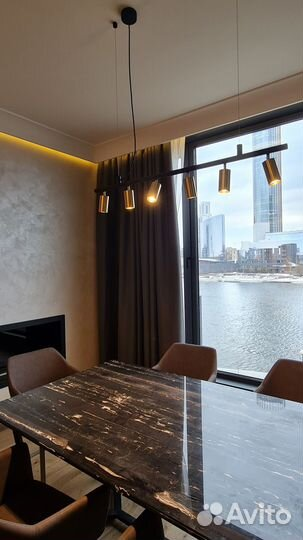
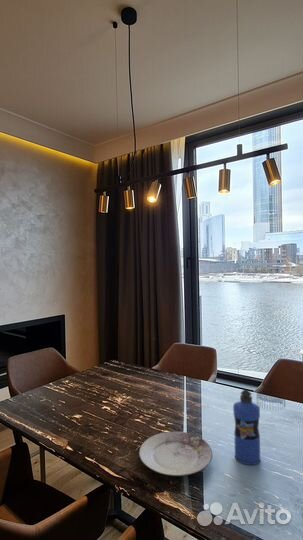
+ plate (175, 454)
+ water bottle (246, 423)
